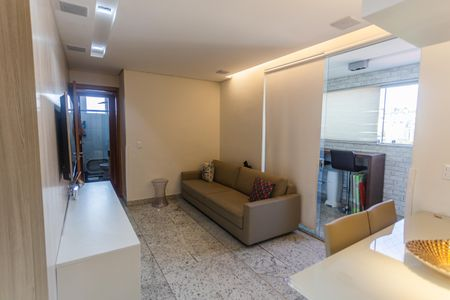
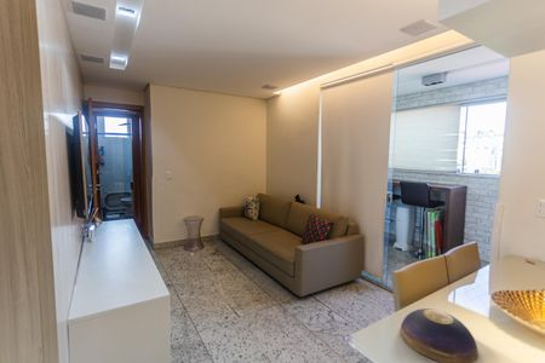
+ decorative bowl (437, 327)
